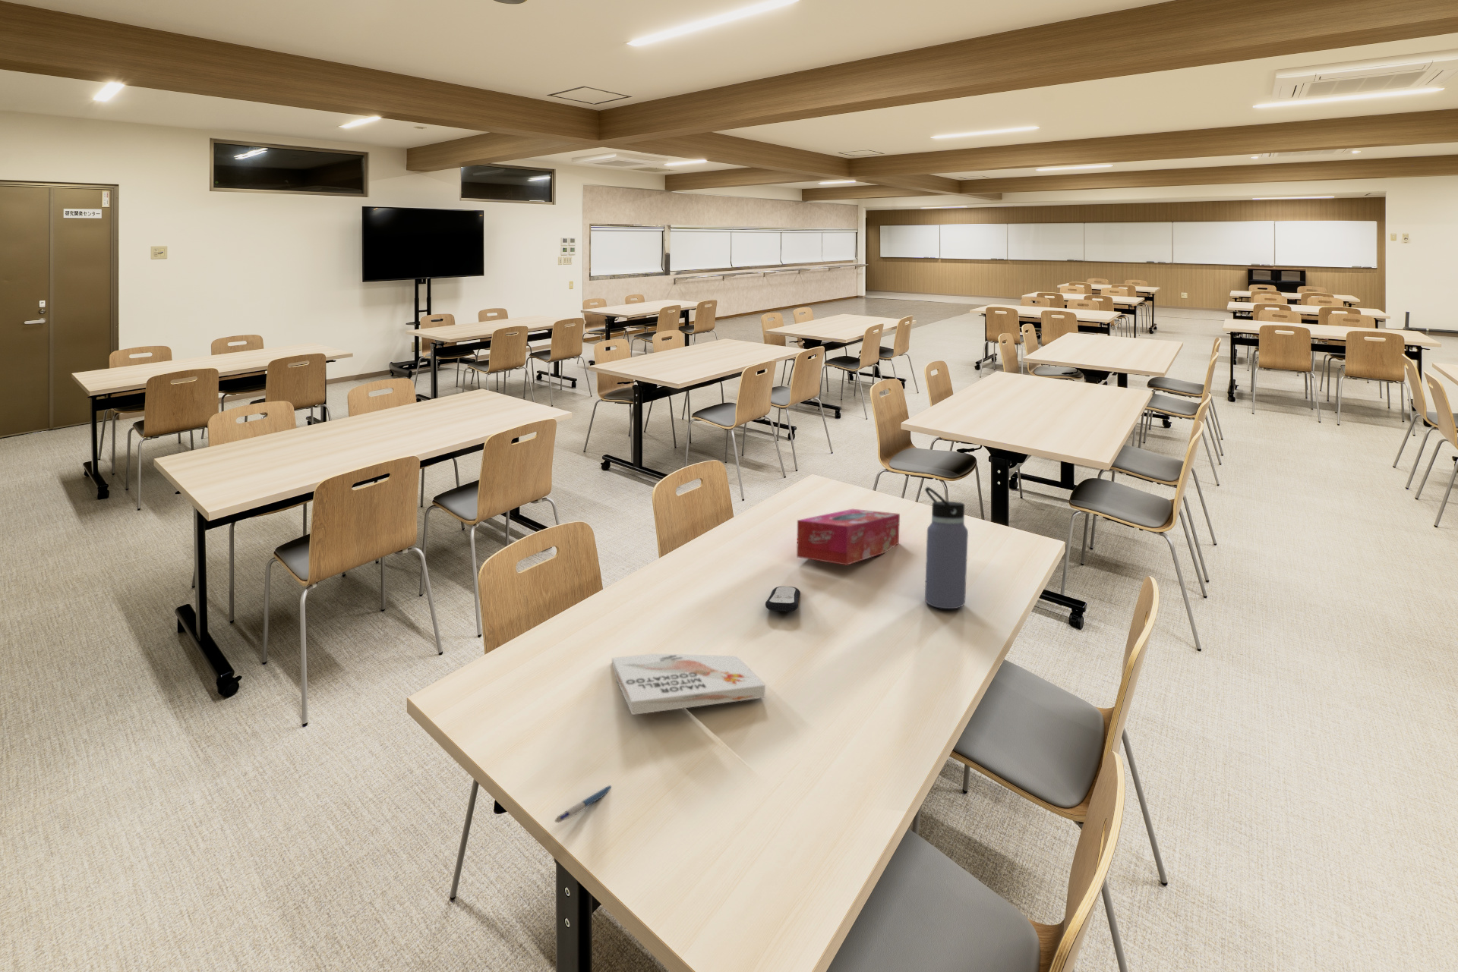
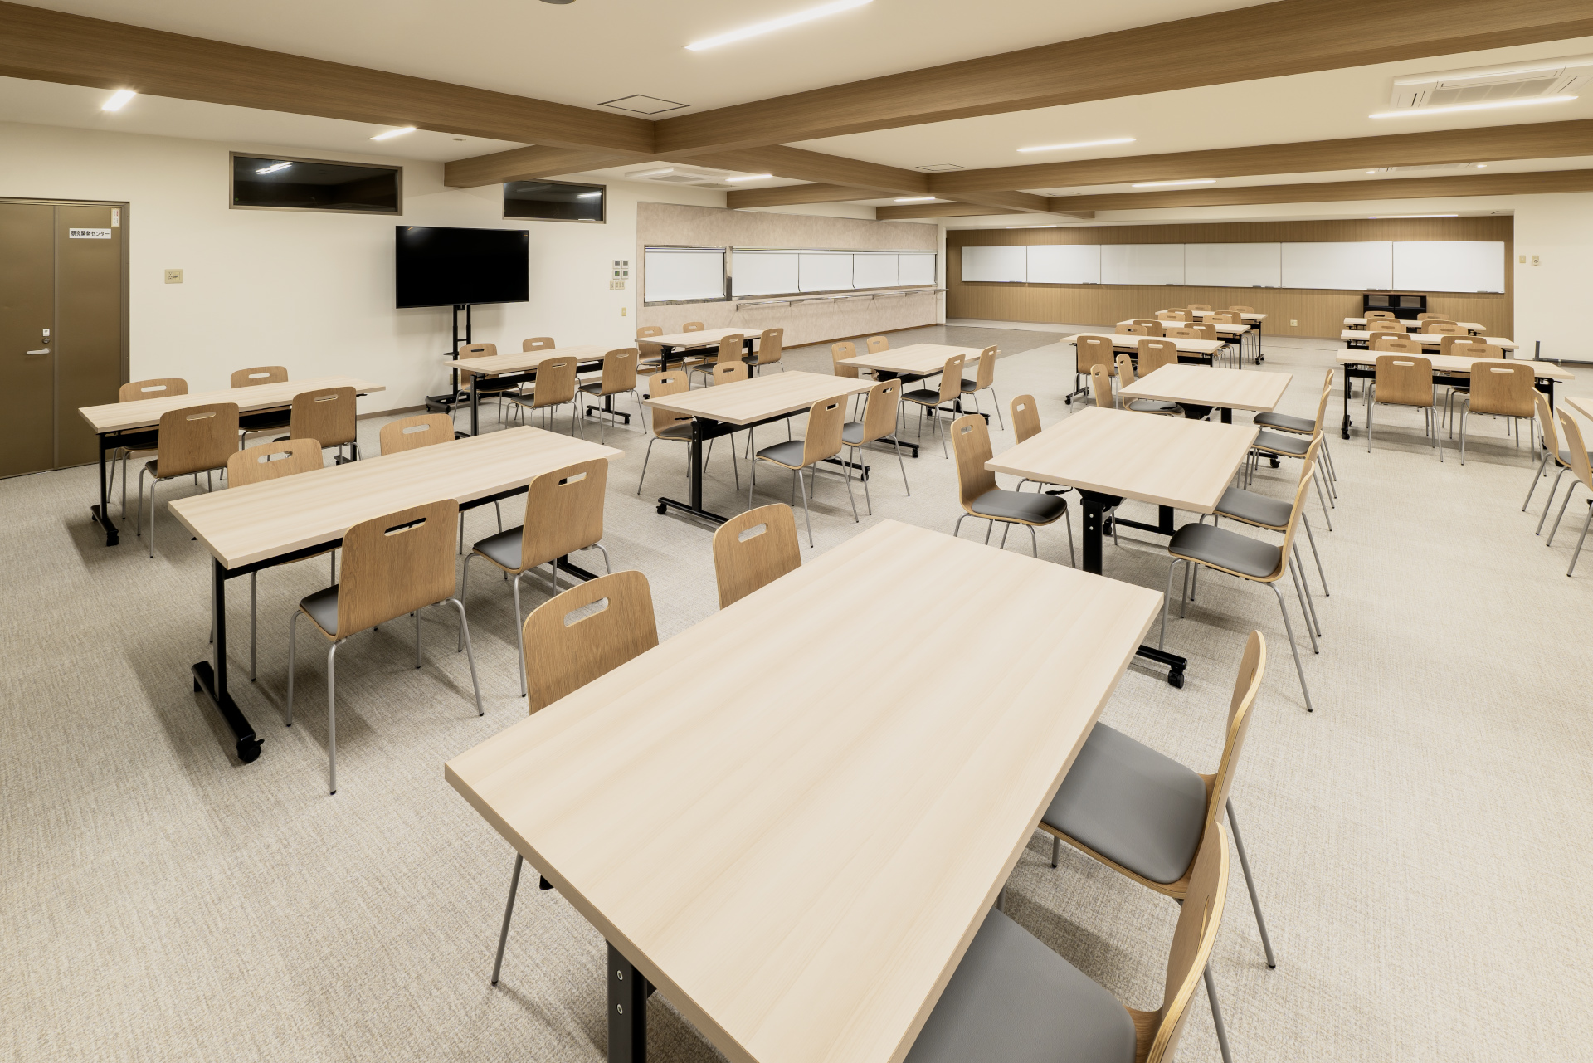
- remote control (784, 598)
- book (684, 676)
- water bottle (944, 546)
- pen (588, 802)
- tissue box (850, 534)
